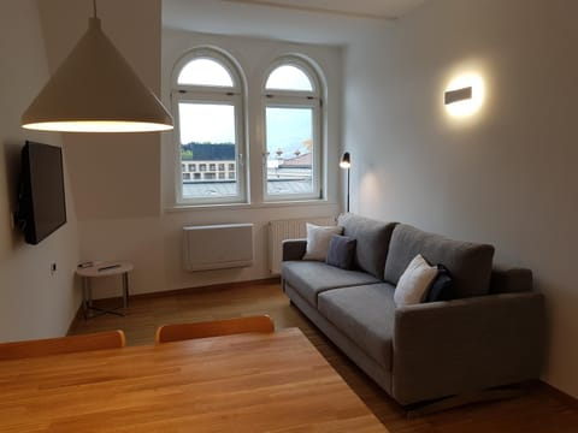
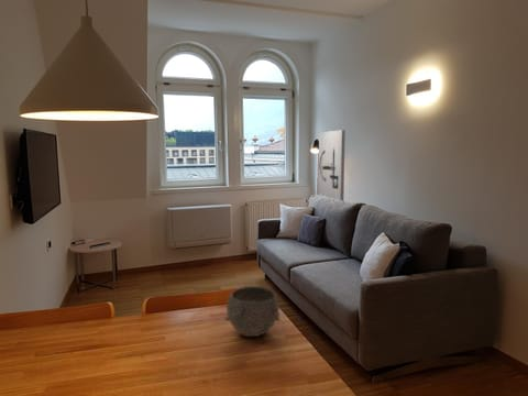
+ wall art (330, 168)
+ bowl (253, 312)
